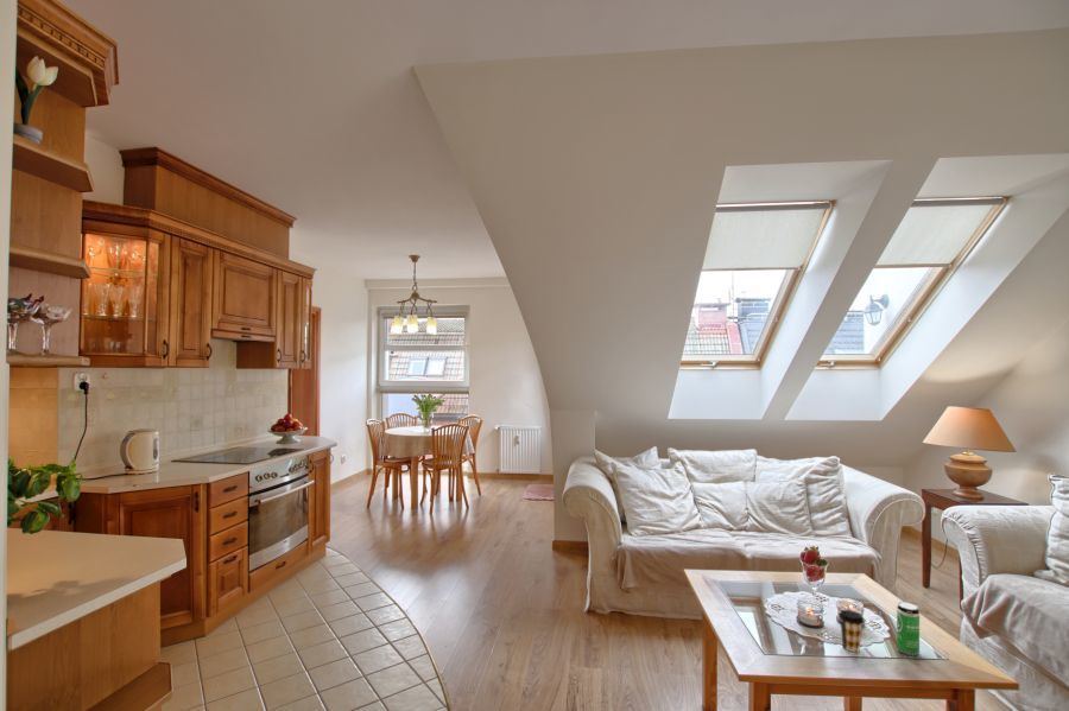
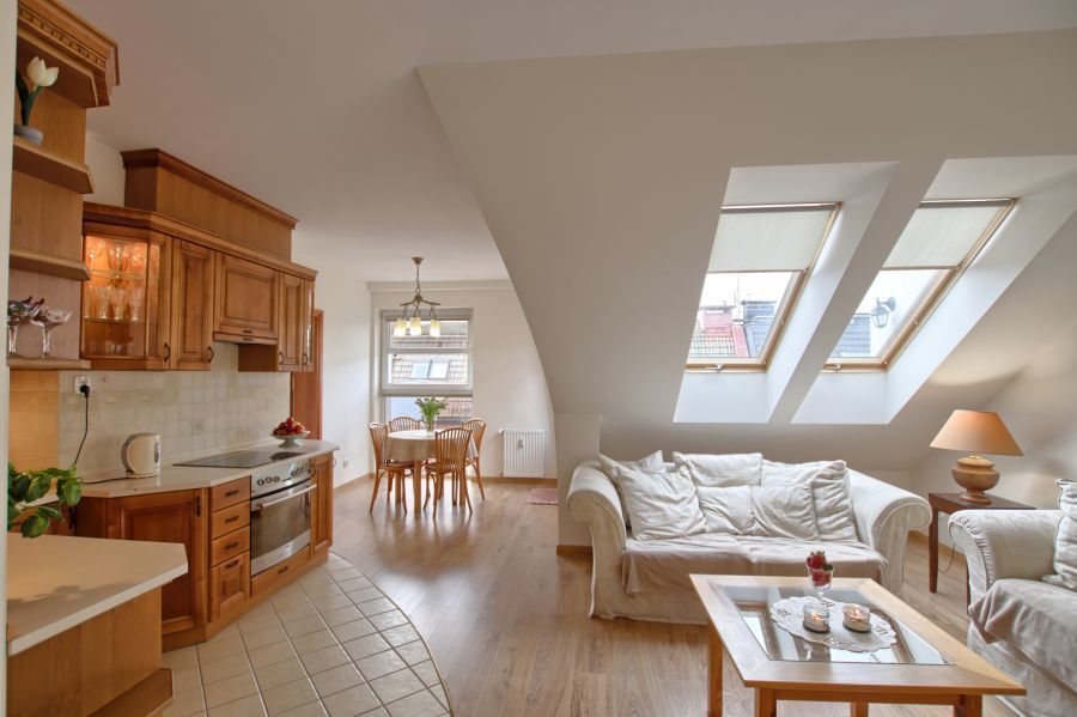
- beverage can (907, 628)
- coffee cup (850, 630)
